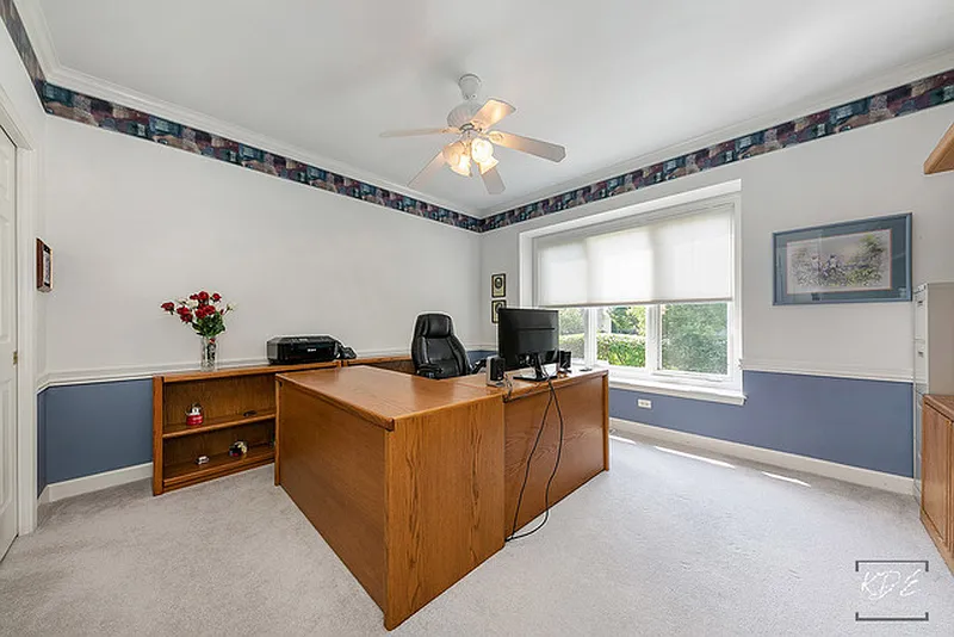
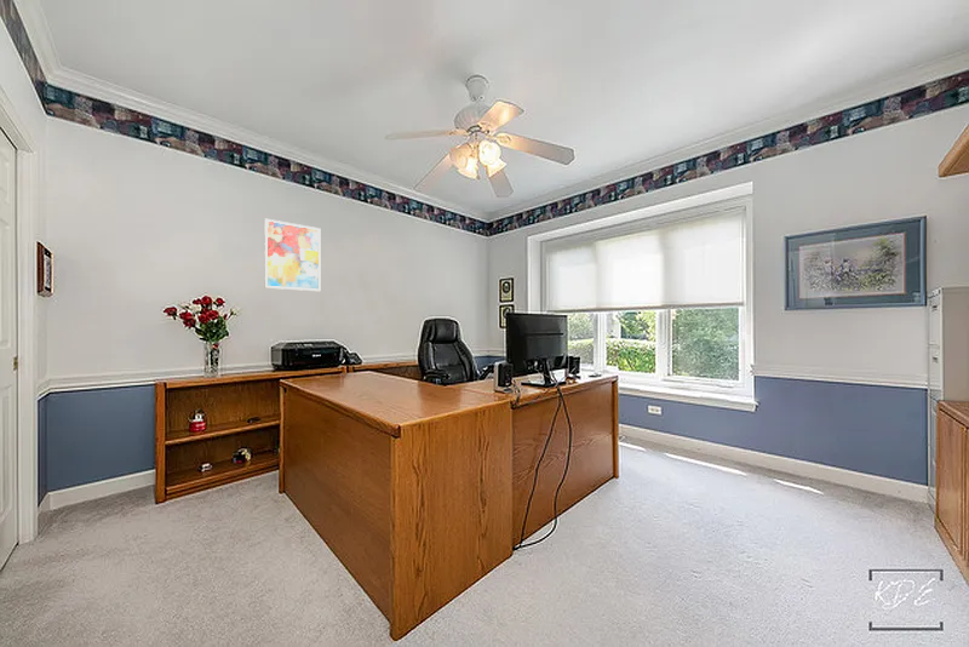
+ wall art (293, 256)
